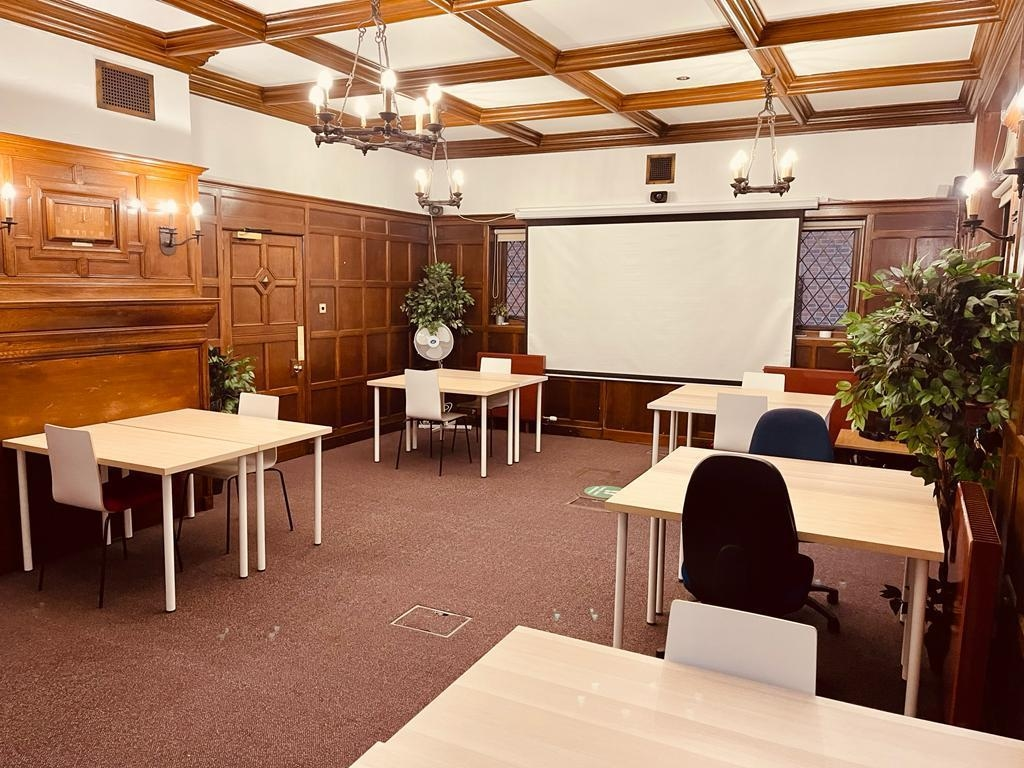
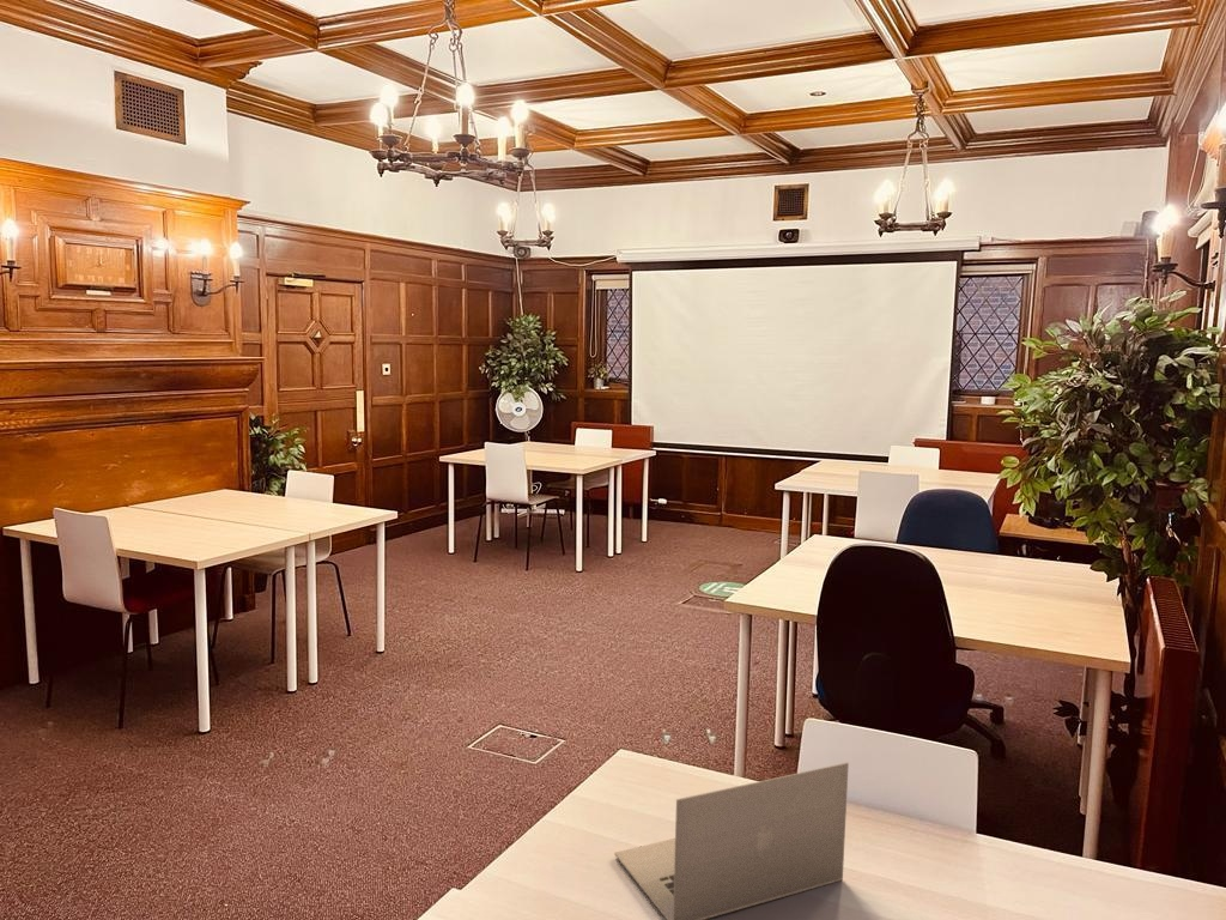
+ laptop (728, 810)
